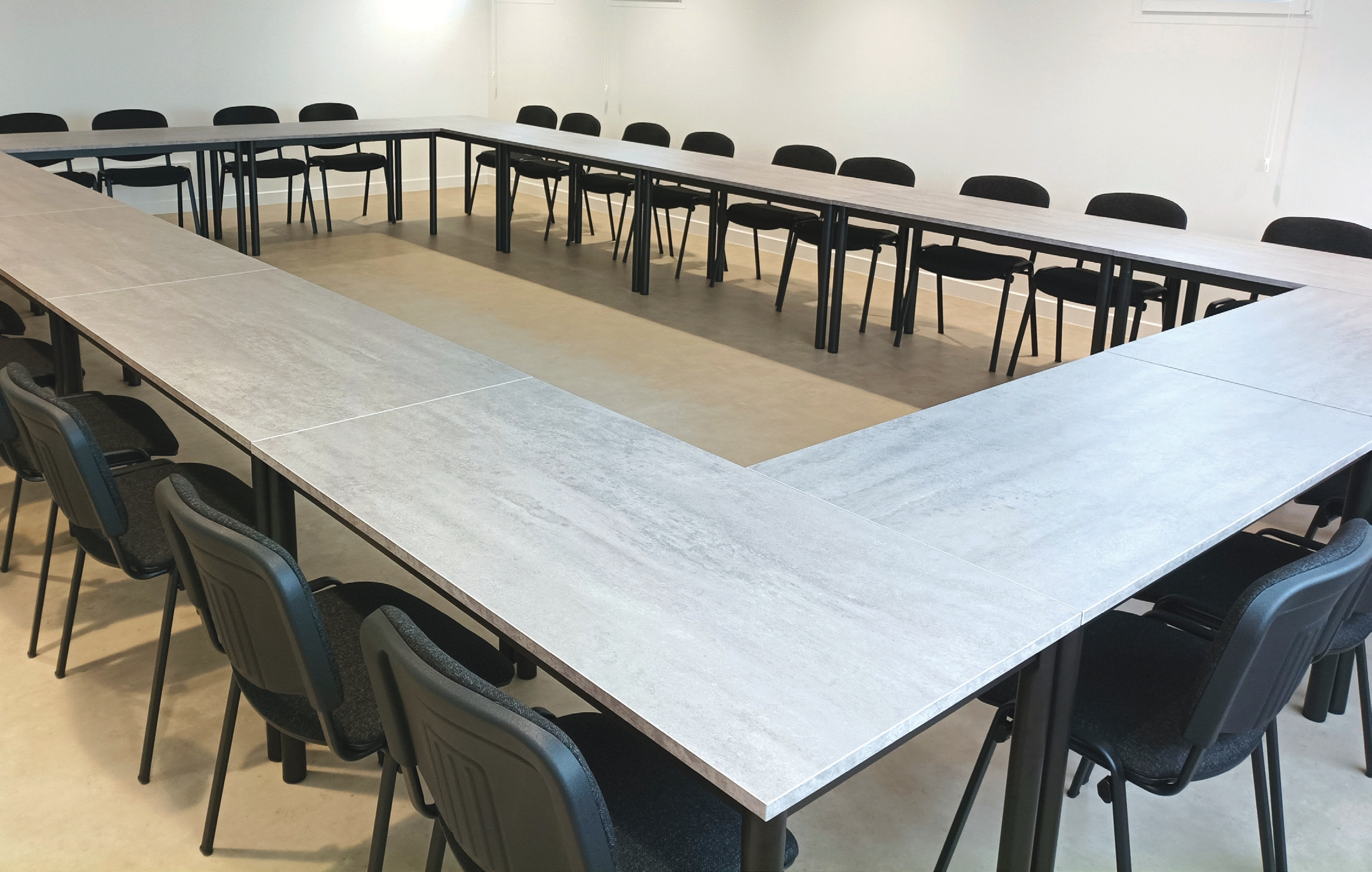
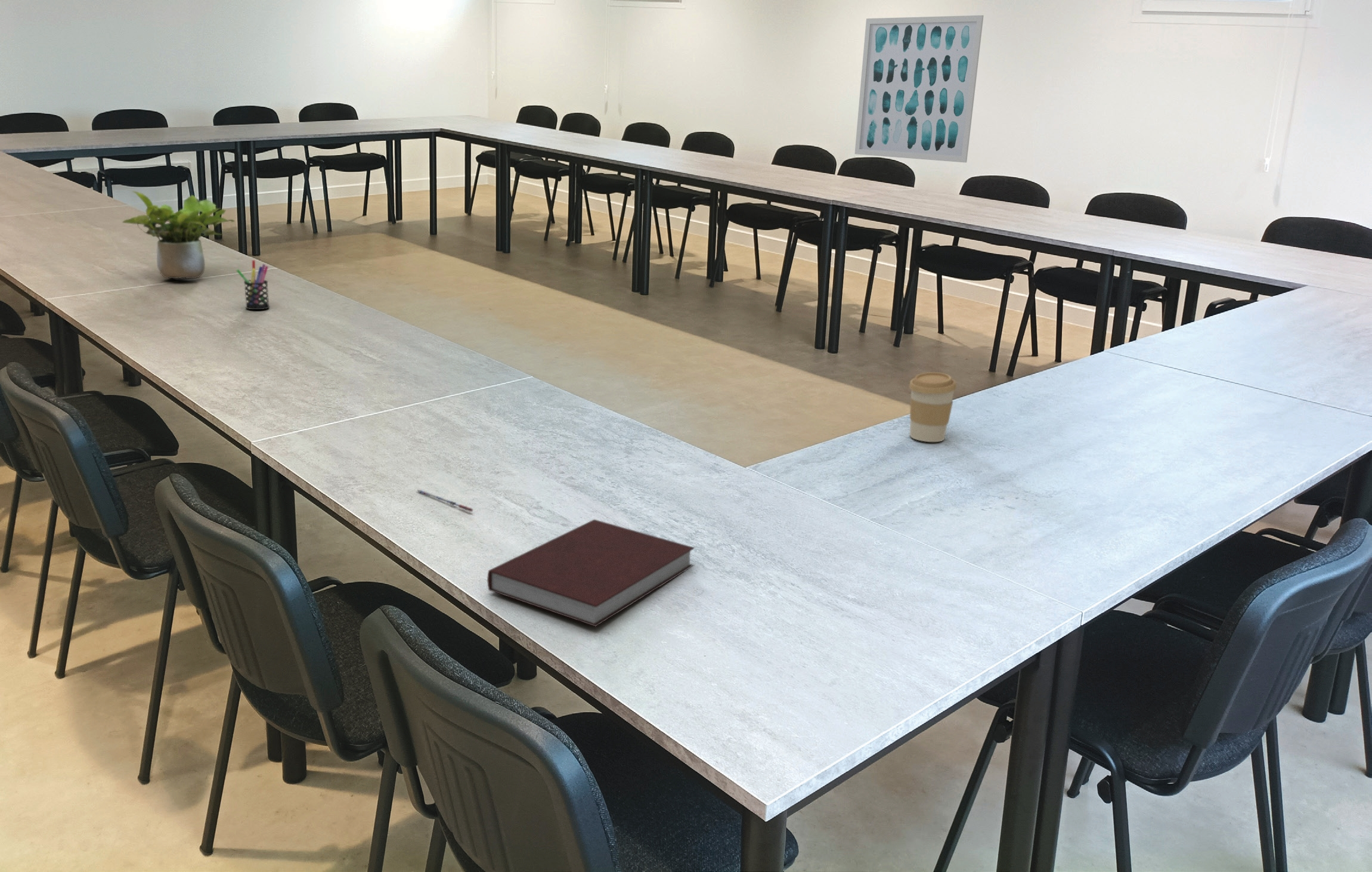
+ pen (444, 500)
+ notebook (594, 568)
+ coffee cup (930, 406)
+ potted plant (181, 235)
+ wall art (915, 89)
+ pen holder (253, 285)
